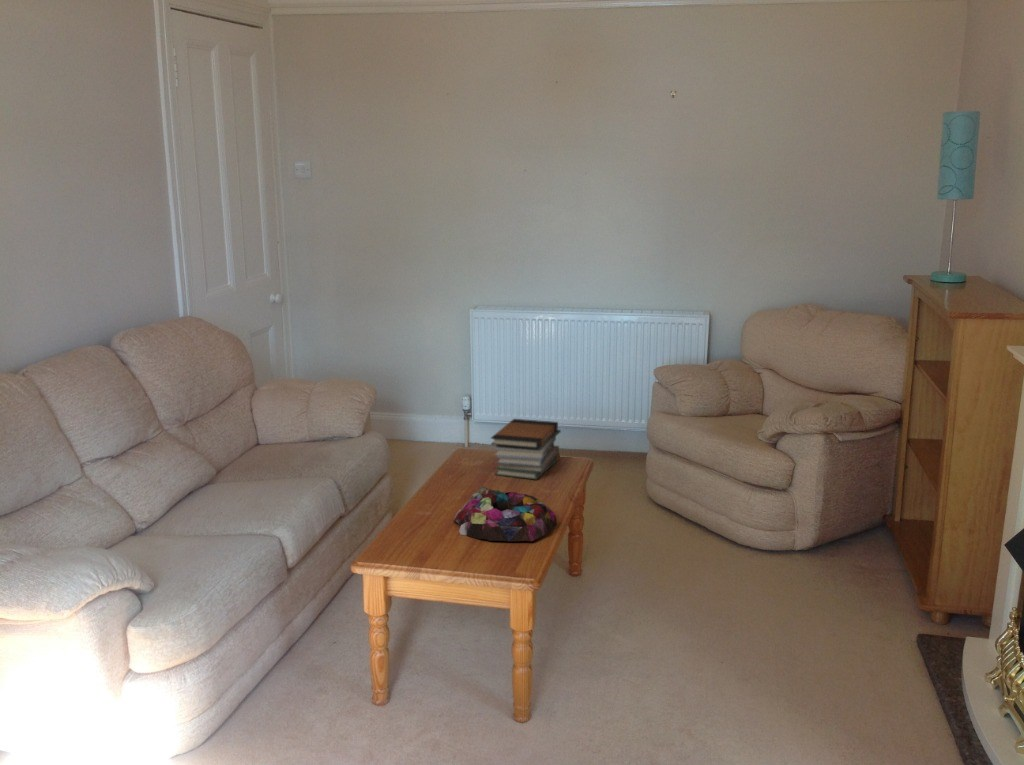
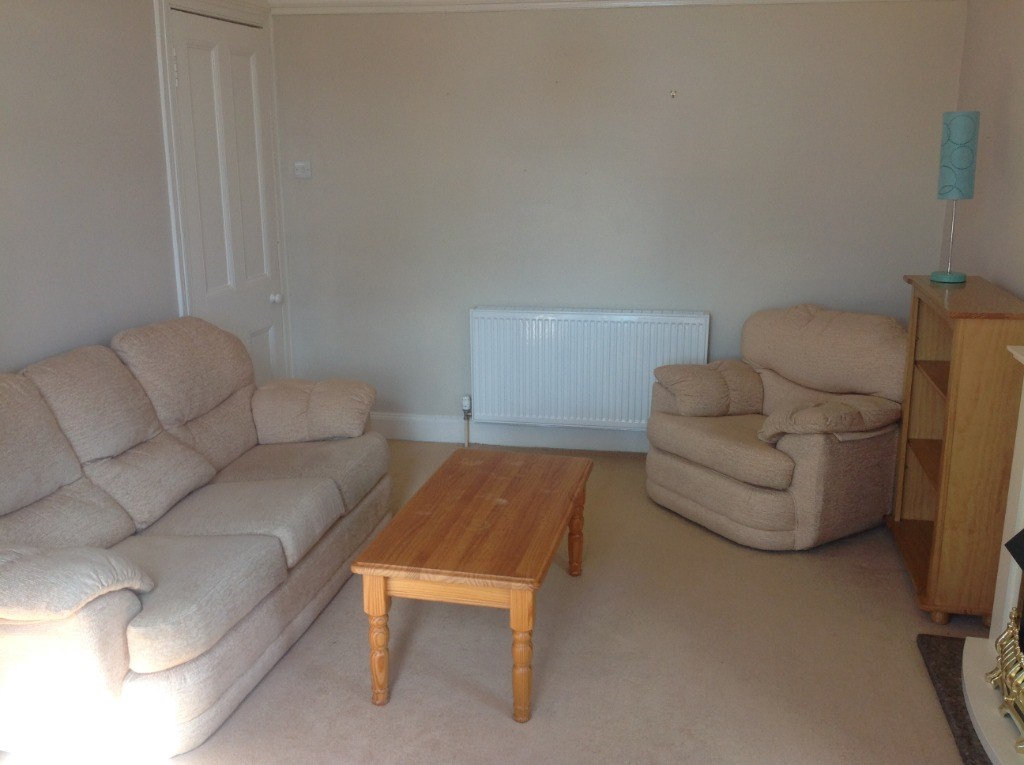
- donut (504, 510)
- book stack (526, 448)
